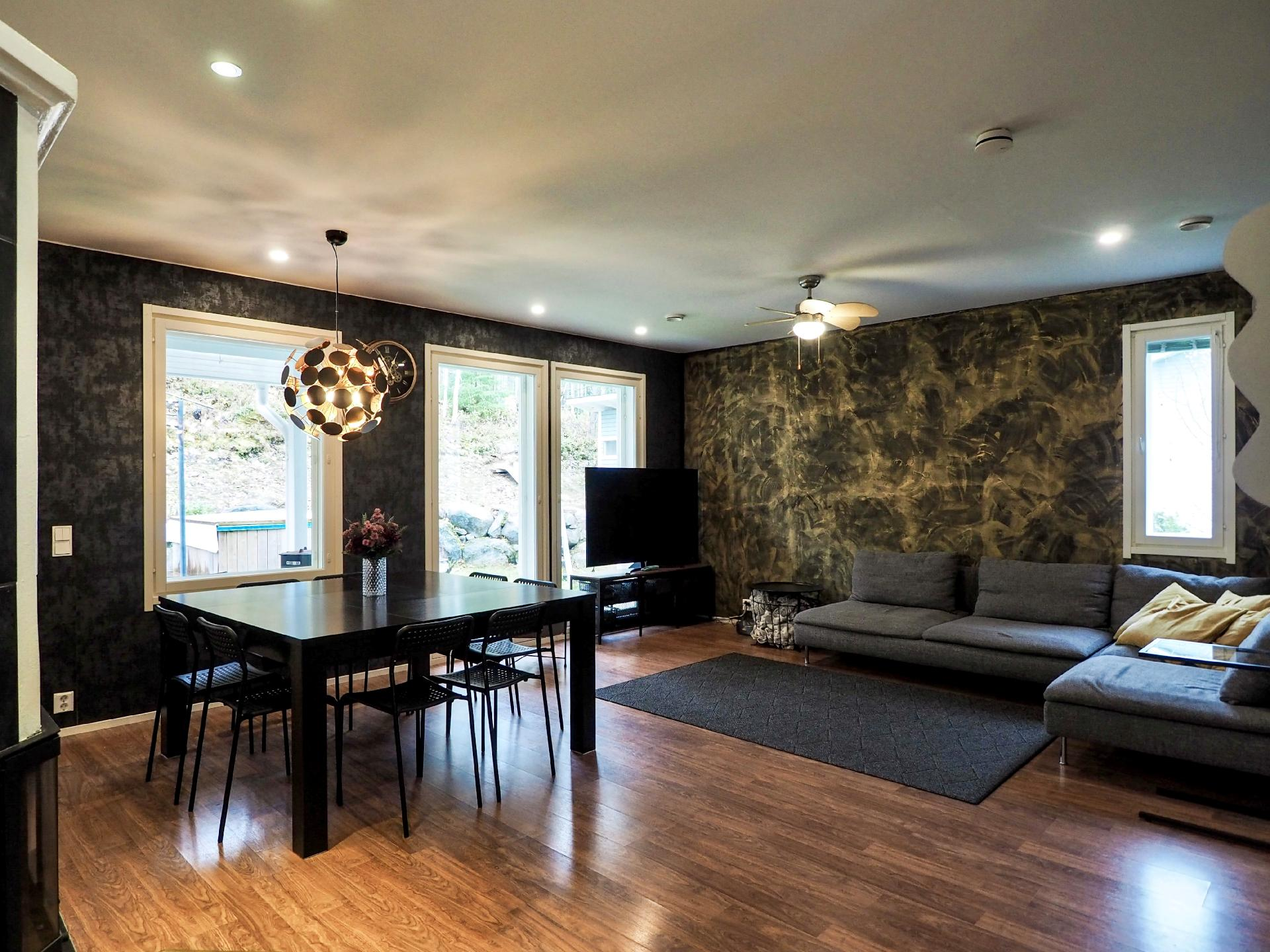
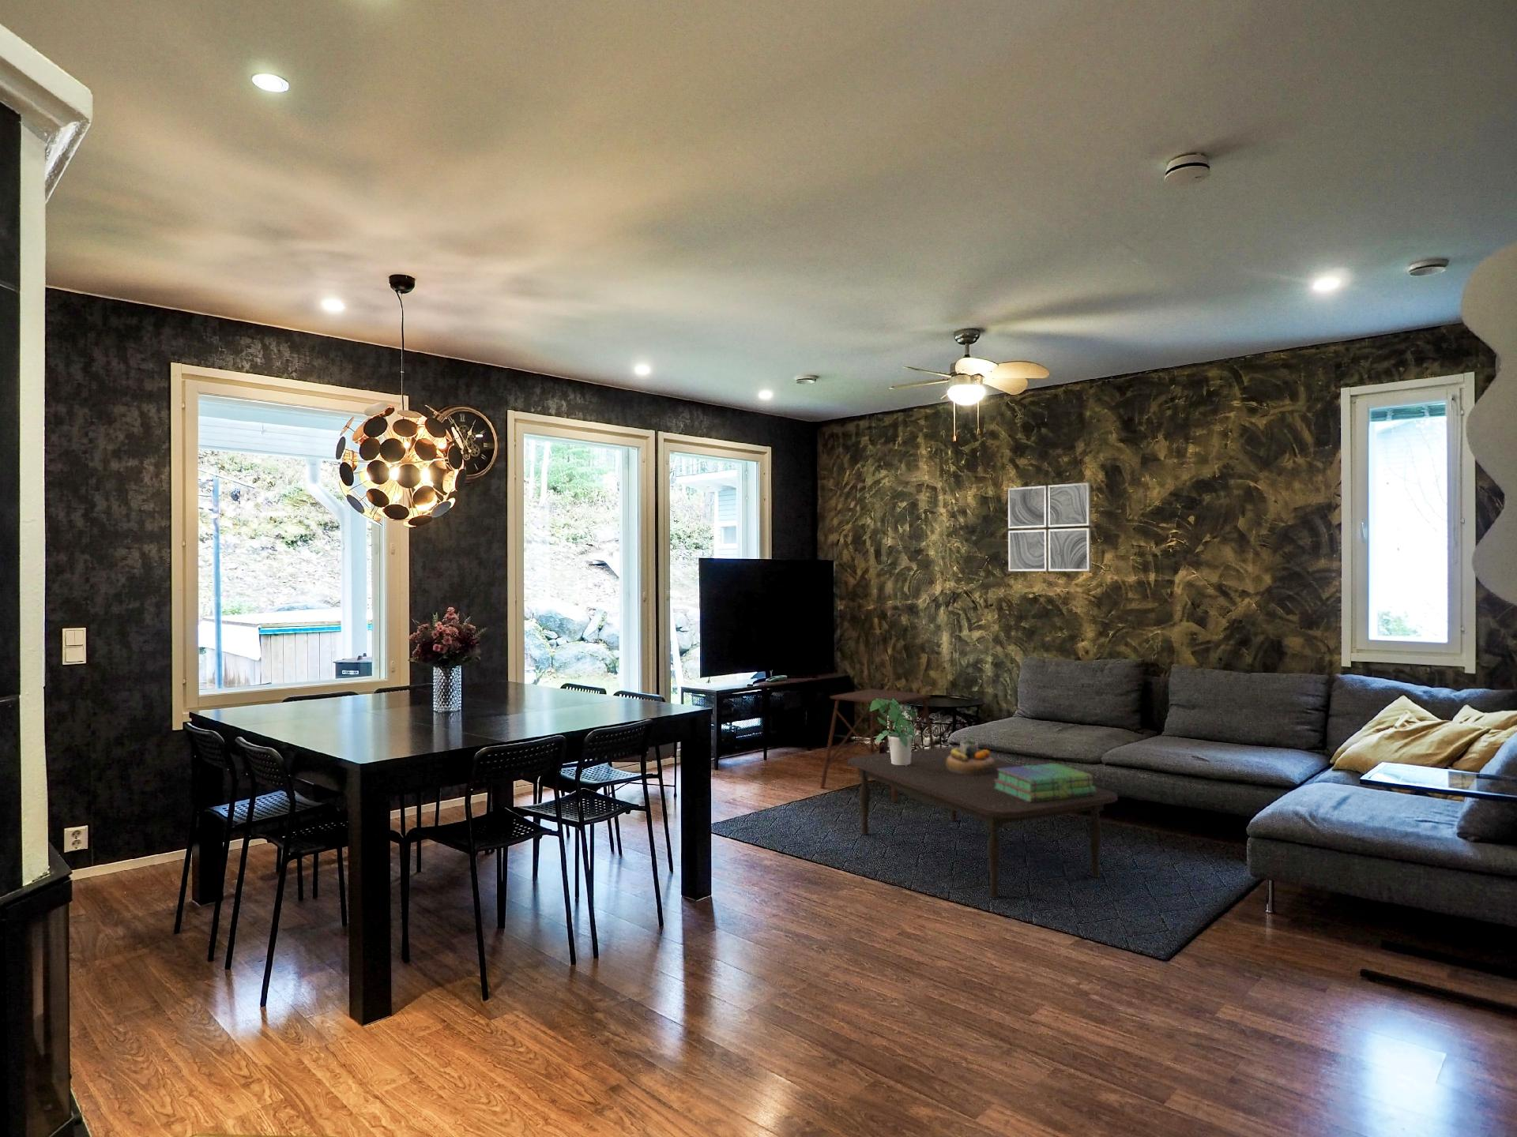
+ side table (884, 742)
+ stack of books (1044, 783)
+ wall art (1049, 529)
+ decorative bowl (970, 756)
+ coffee table (971, 813)
+ potted plant (895, 732)
